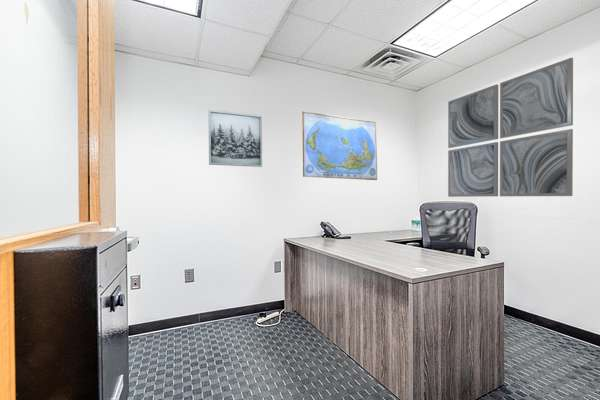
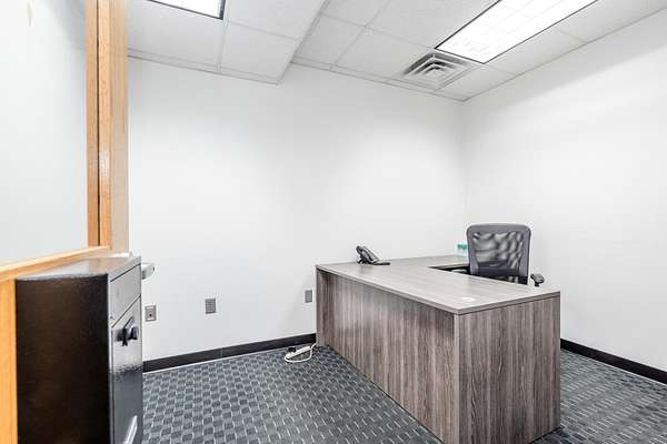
- wall art (500, 141)
- world map (342, 147)
- wall art (236, 139)
